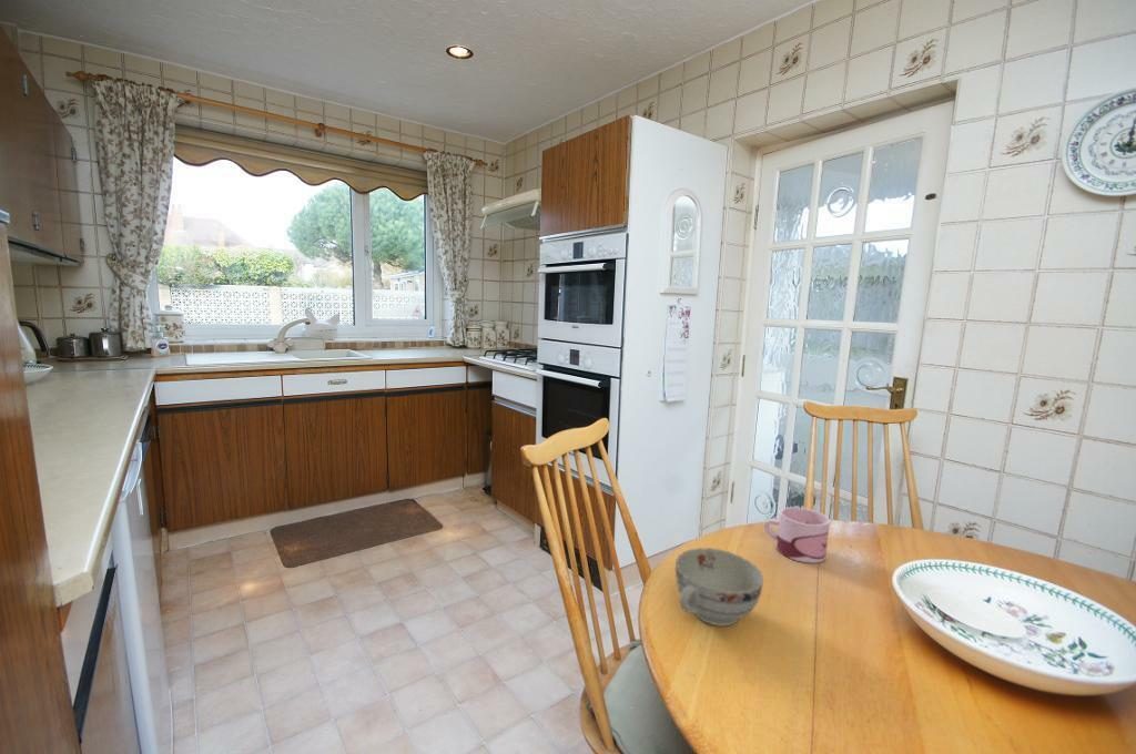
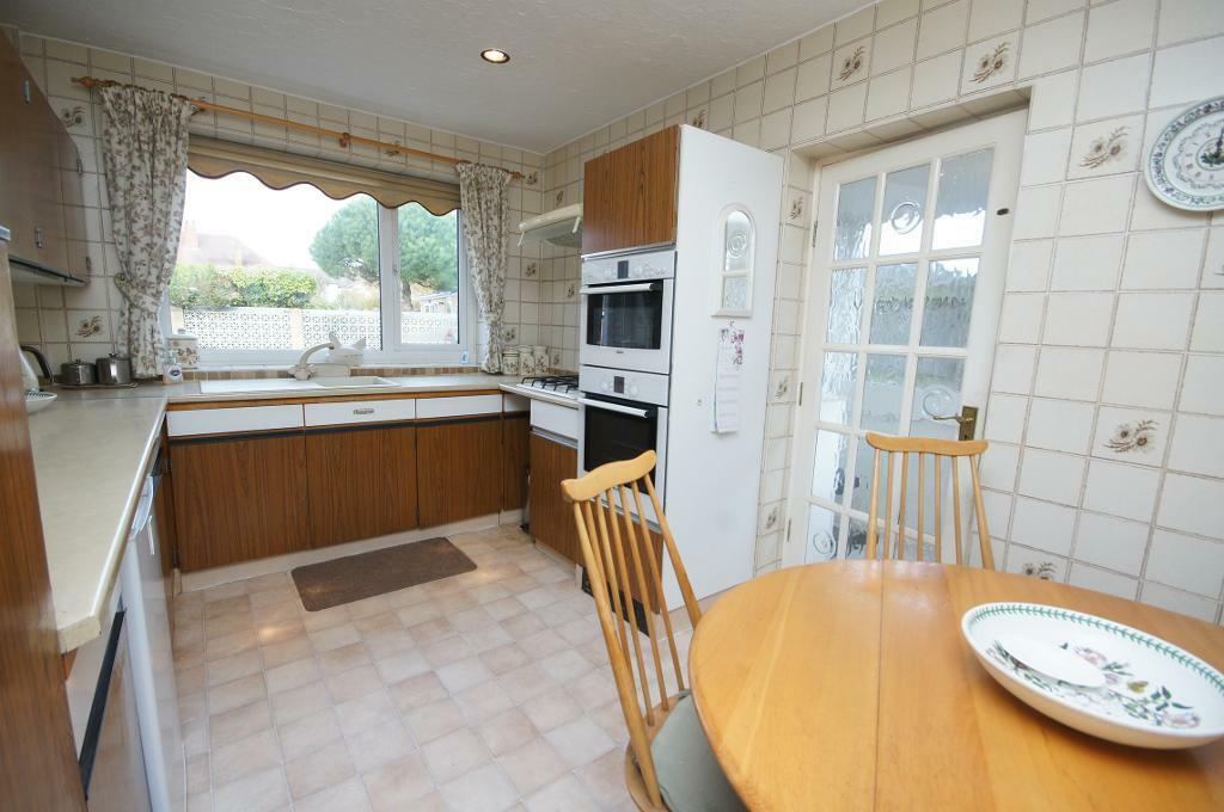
- mug (795, 531)
- teacup (712, 593)
